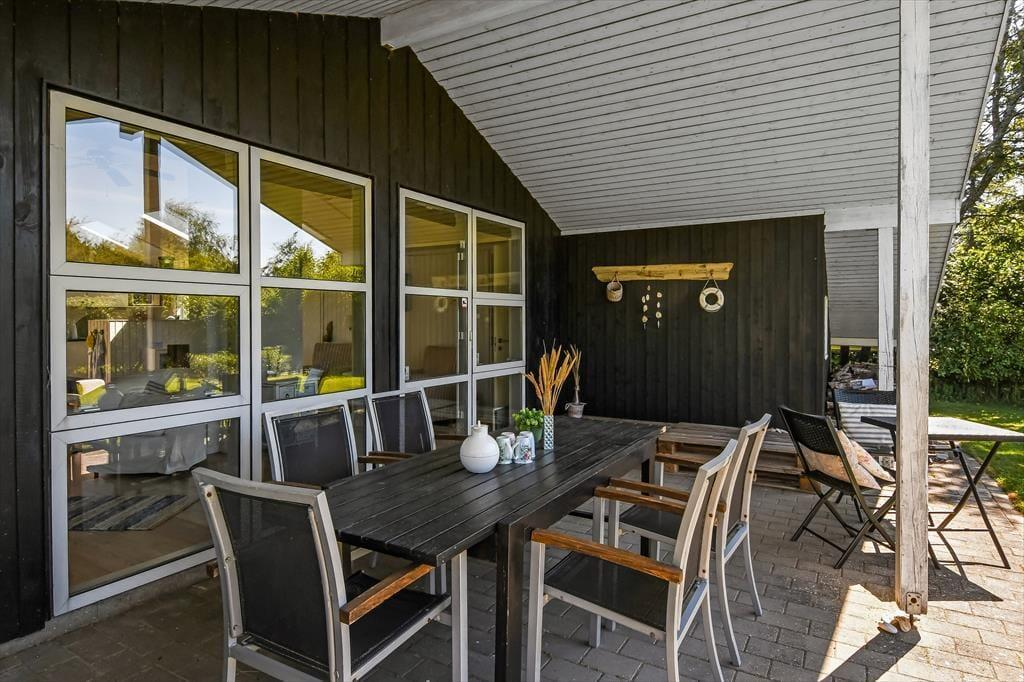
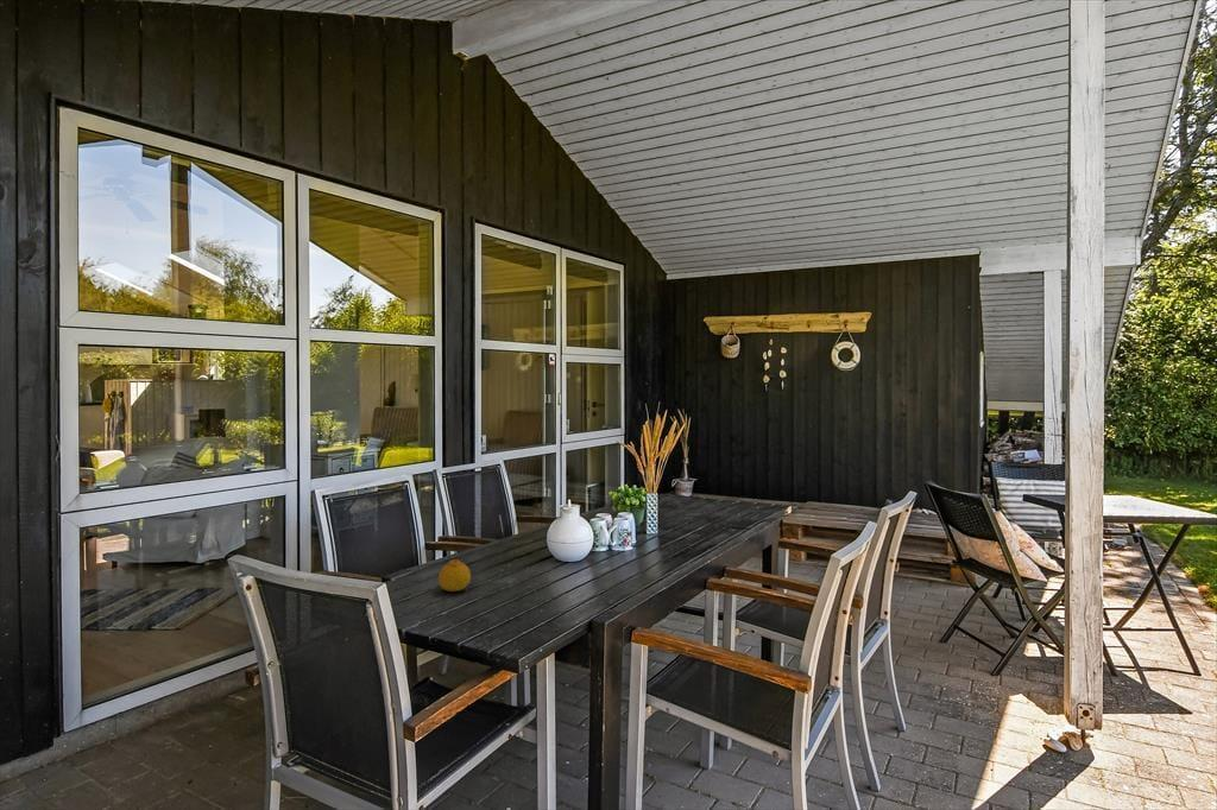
+ fruit (454, 575)
